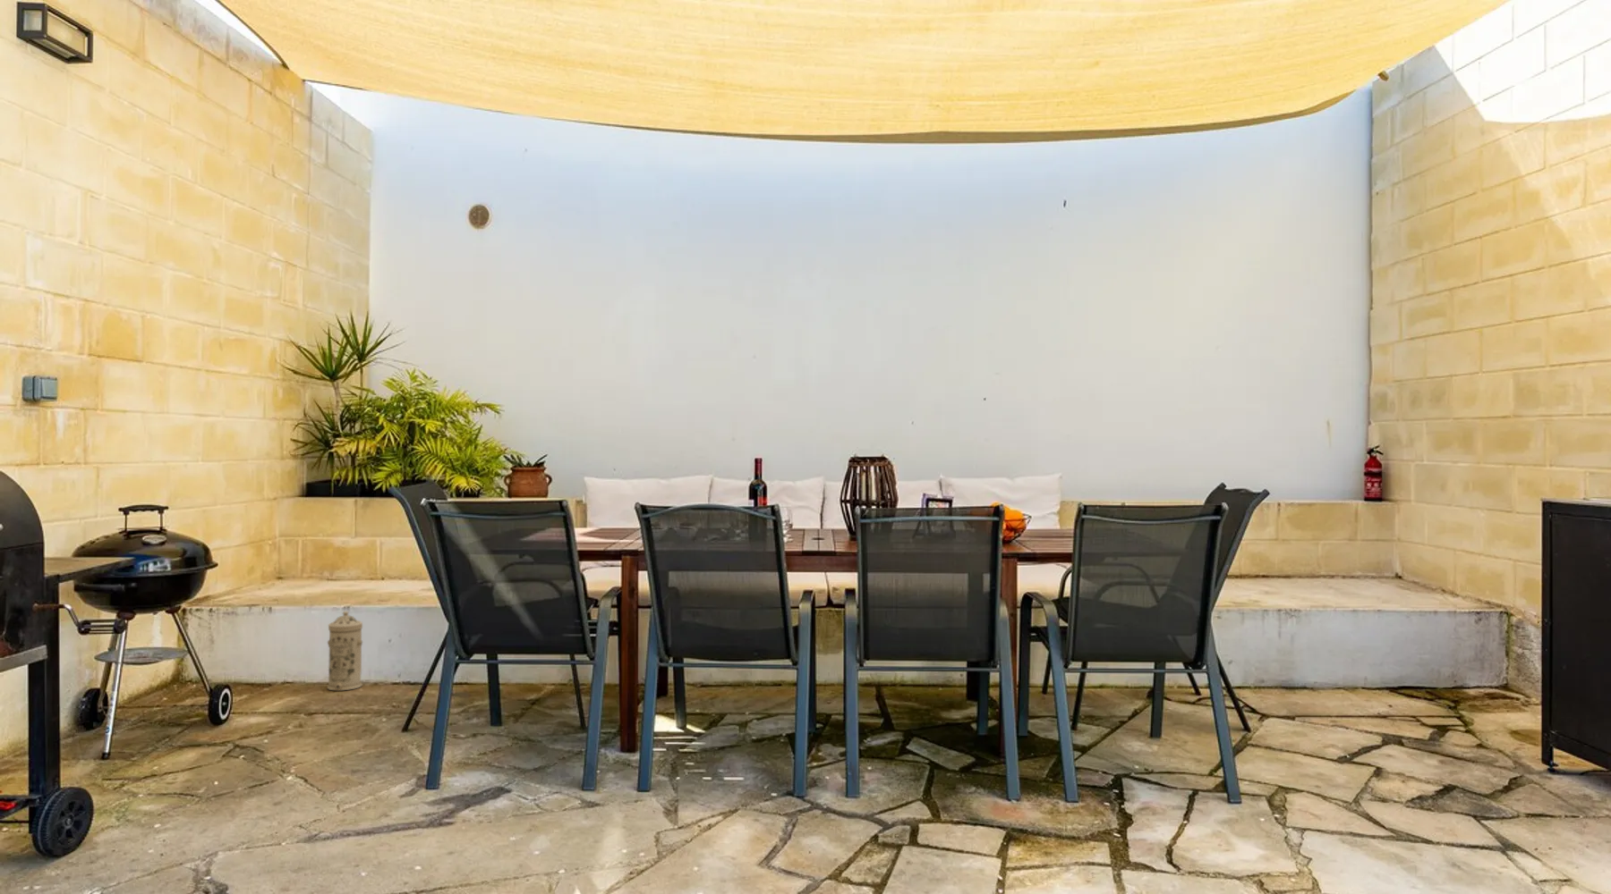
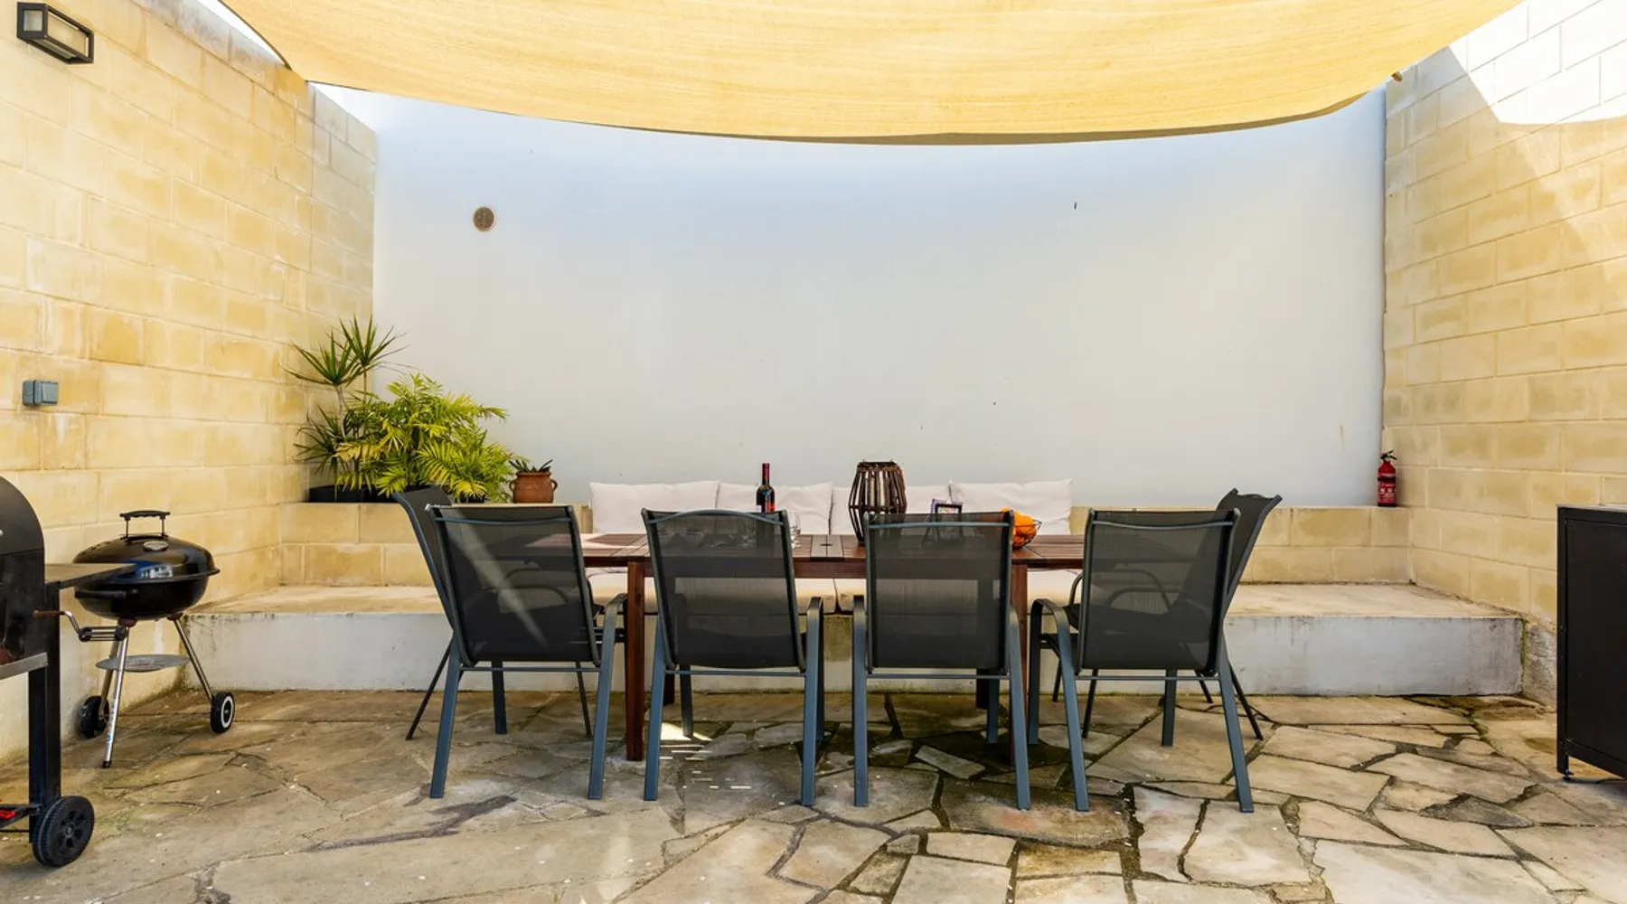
- water filter (345, 650)
